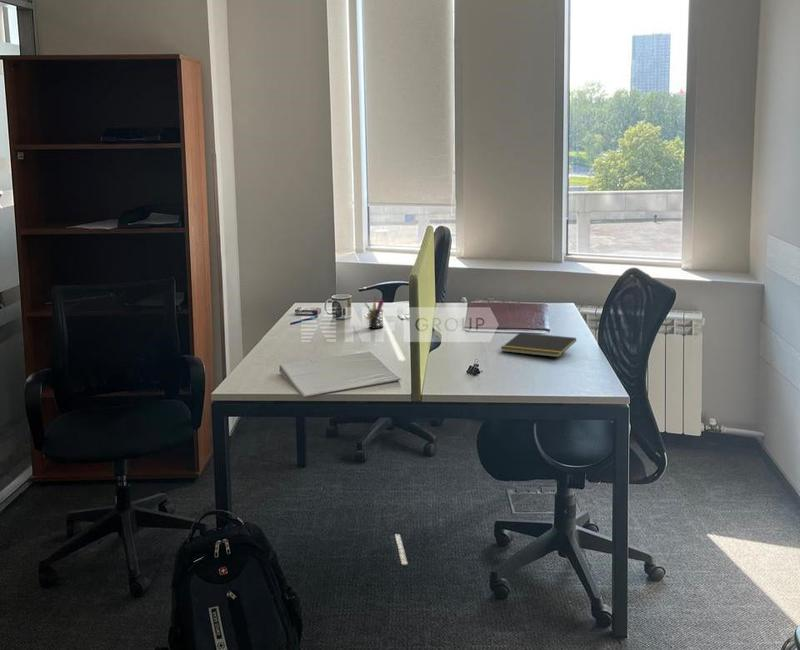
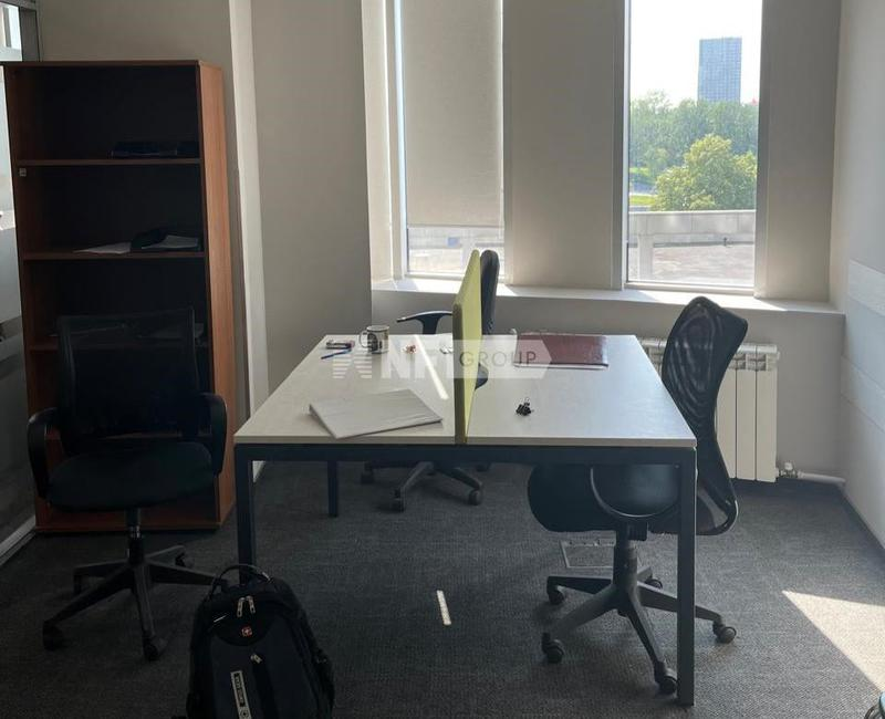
- notepad (538, 344)
- pen holder (374, 312)
